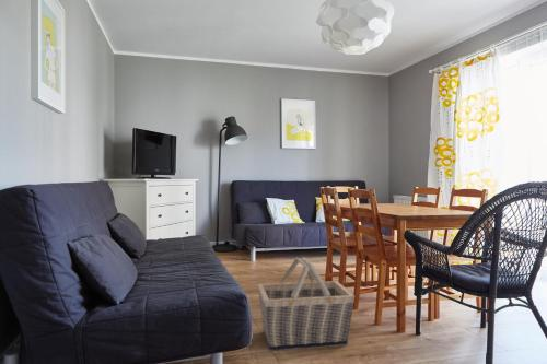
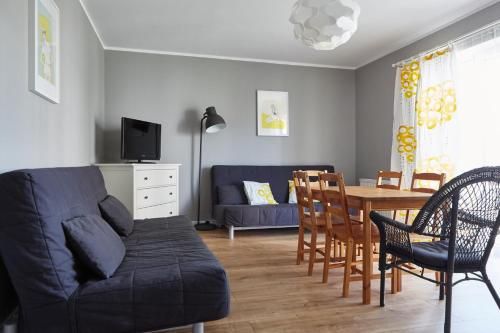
- basket (303, 300)
